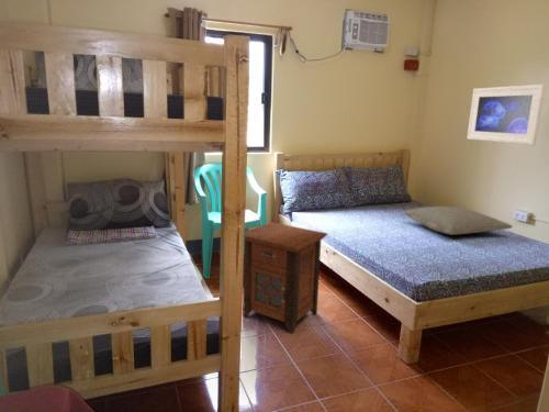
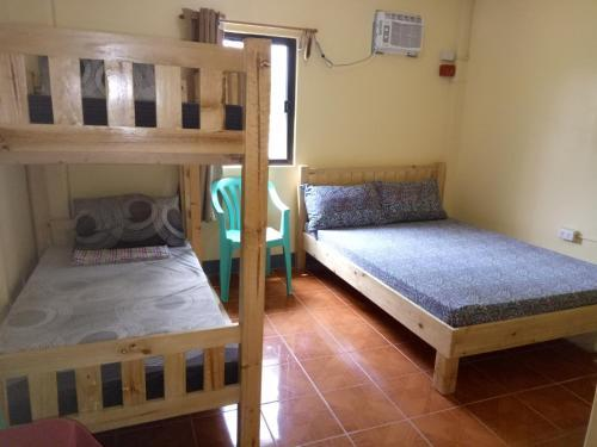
- nightstand (281, 275)
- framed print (502, 114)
- pillow (455, 219)
